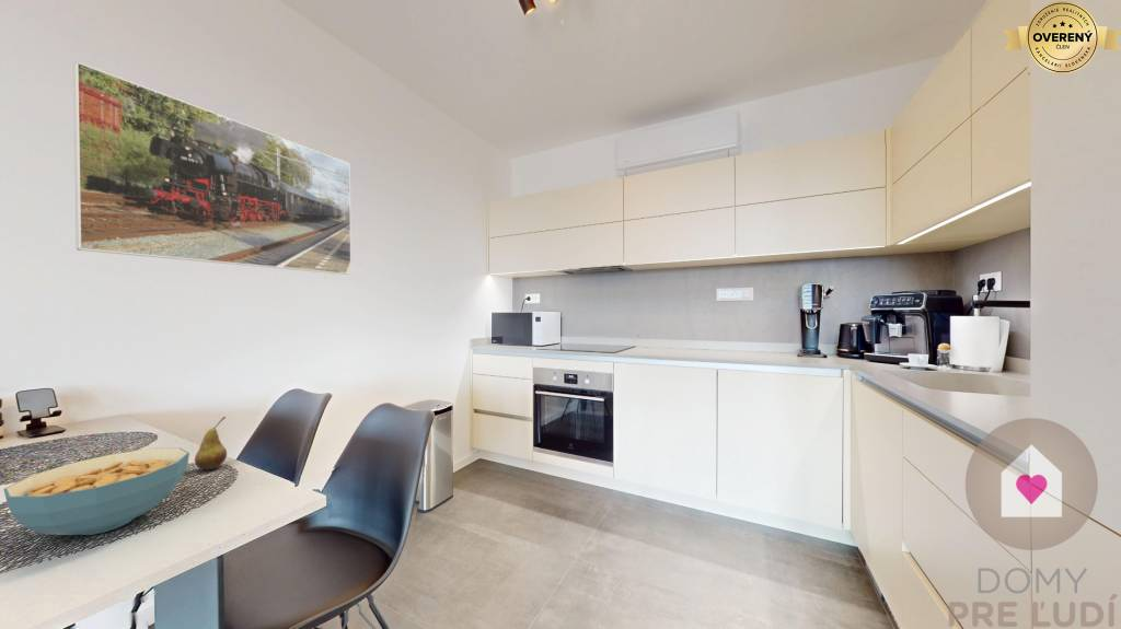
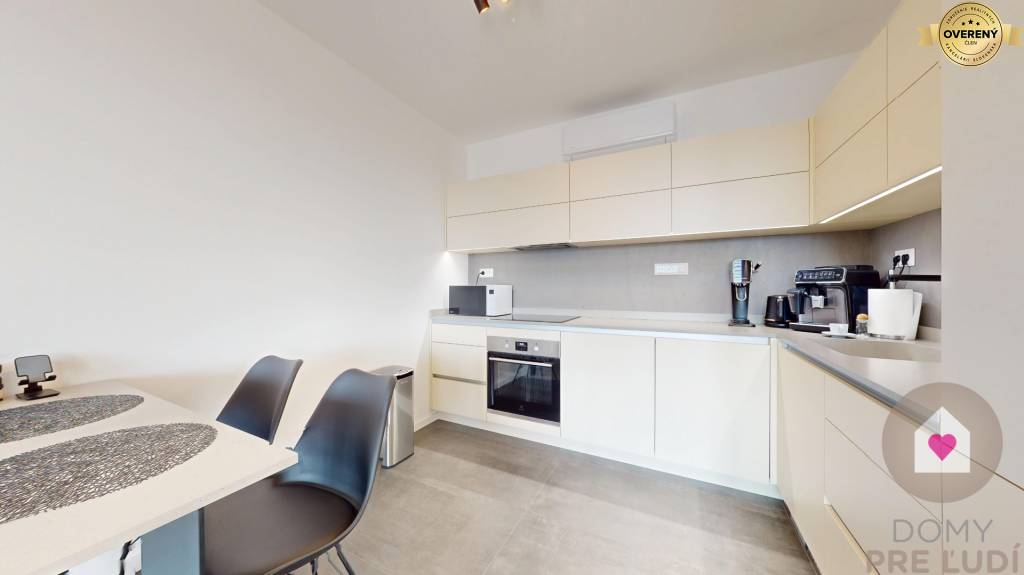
- fruit (210, 443)
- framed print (247, 195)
- cereal bowl (107, 497)
